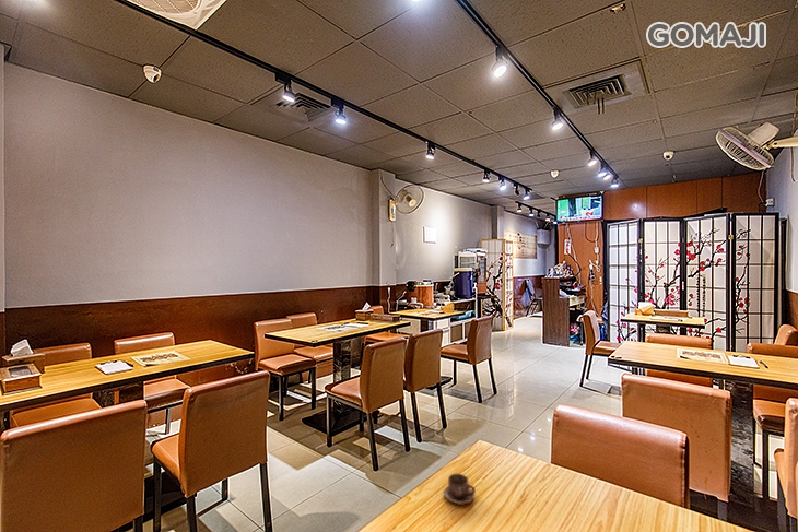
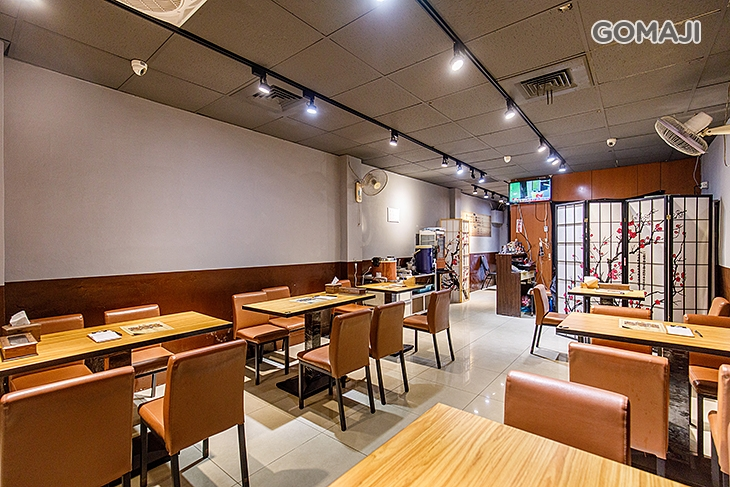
- cup (459, 487)
